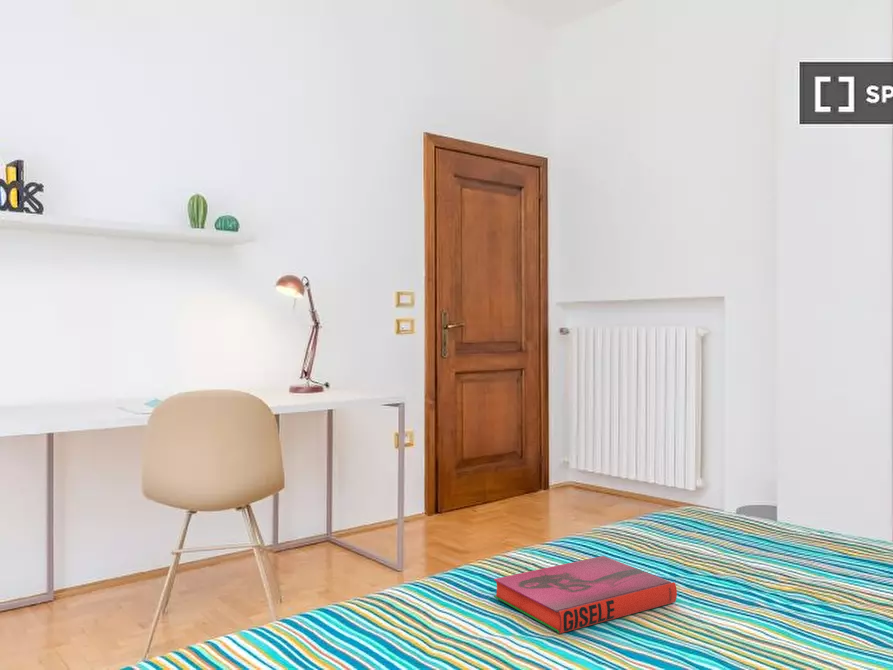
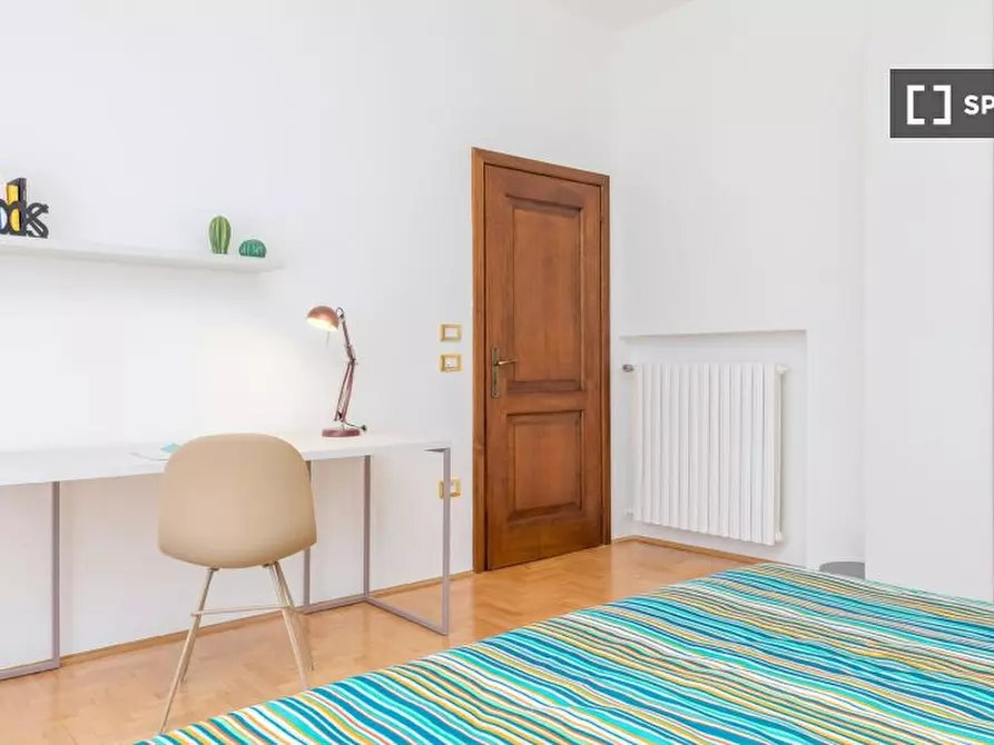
- hardback book (584, 590)
